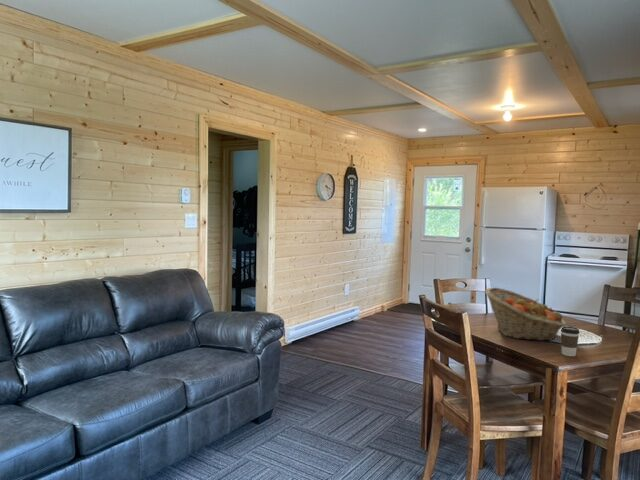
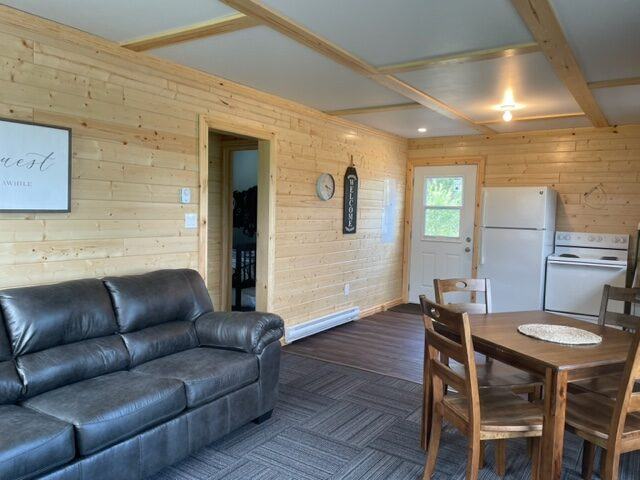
- coffee cup (569, 341)
- fruit basket (523, 312)
